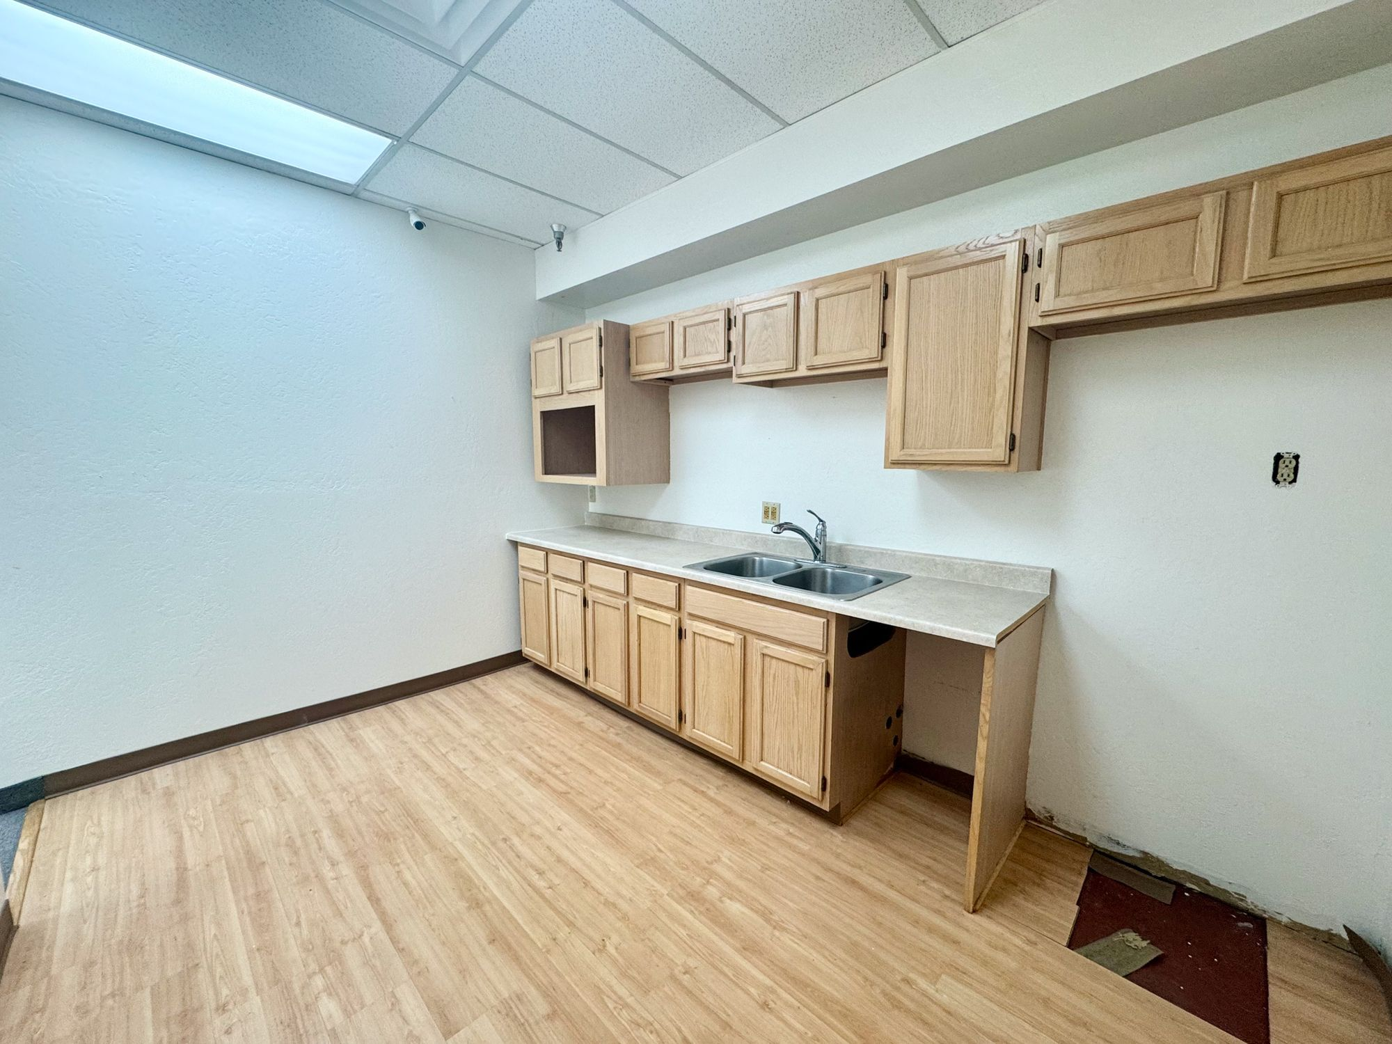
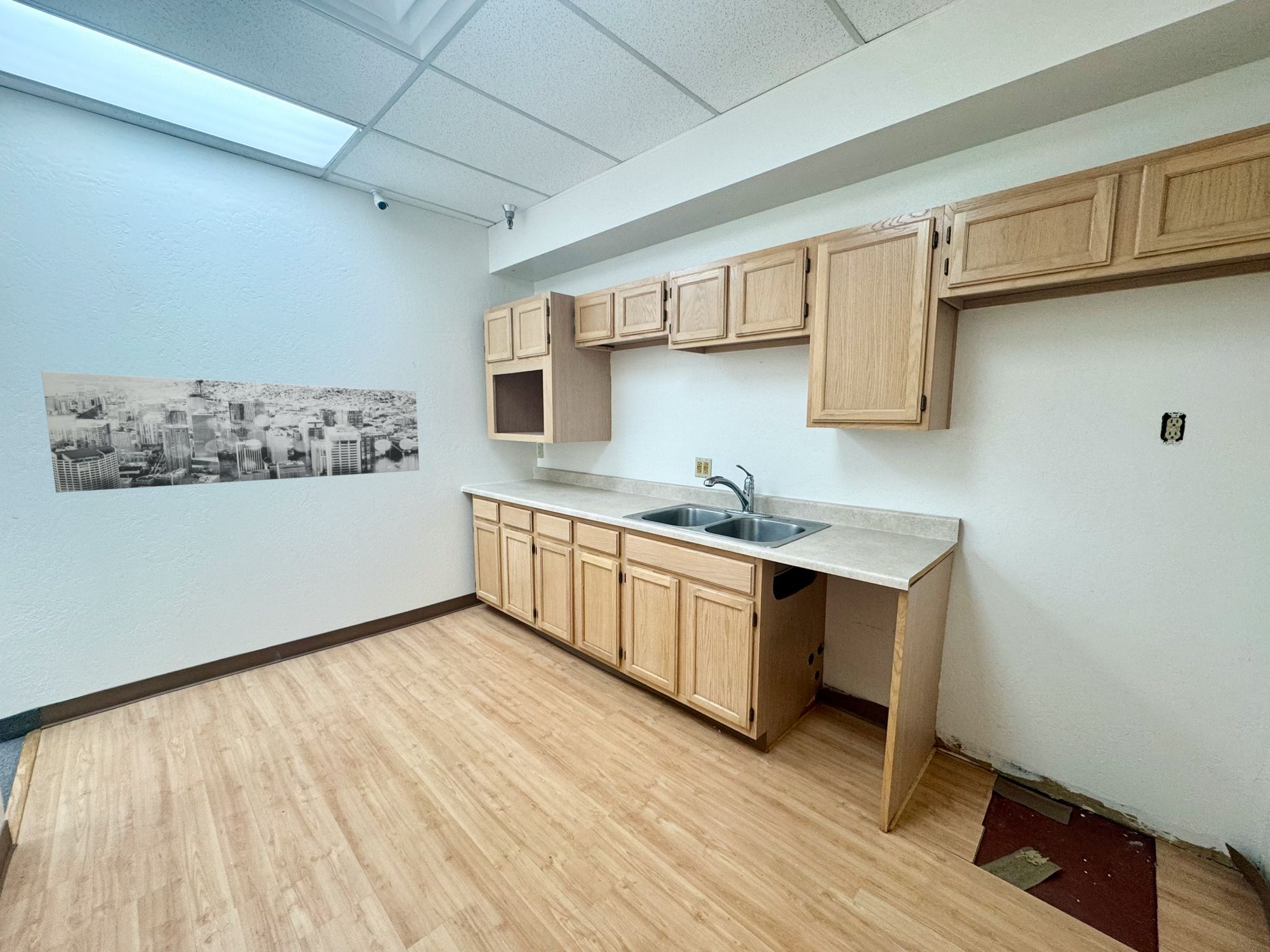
+ wall art (271, 432)
